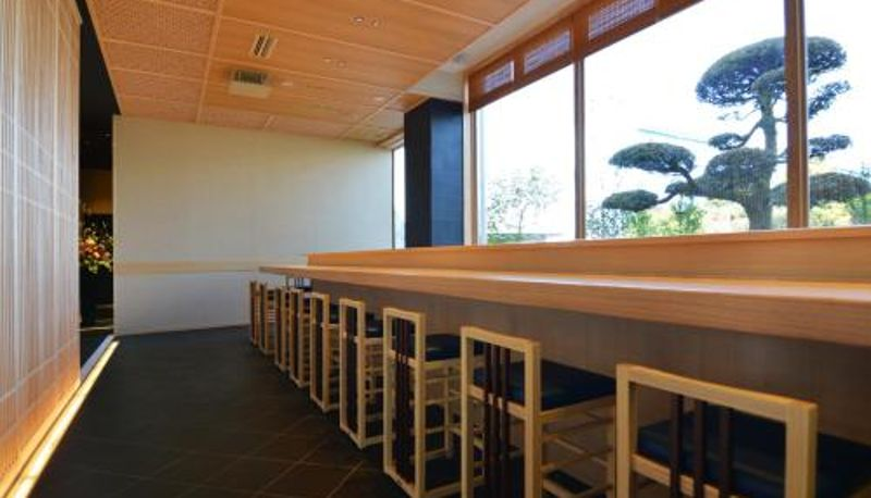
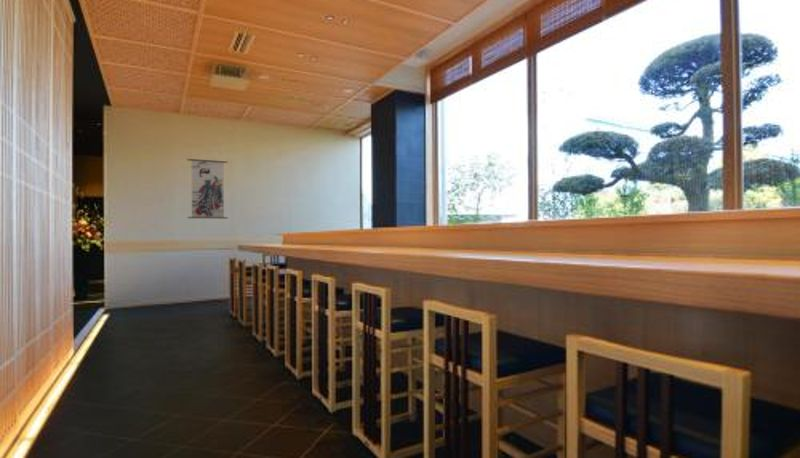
+ wall scroll (207, 185)
